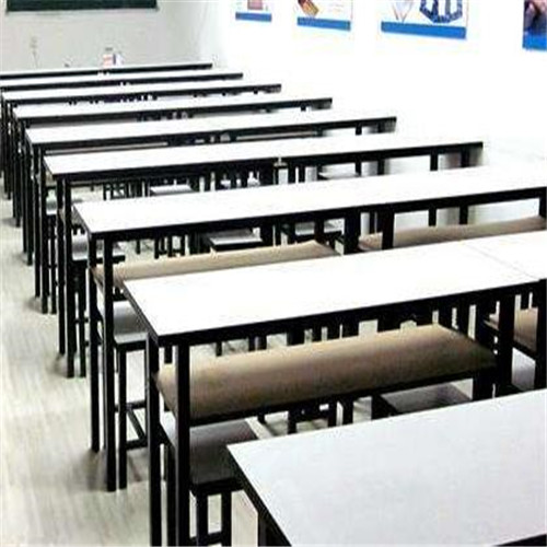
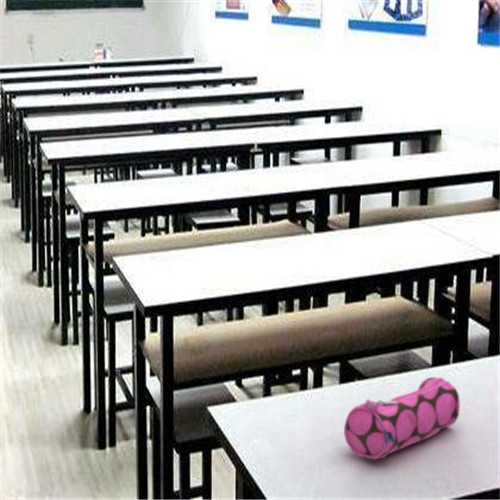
+ pencil case (406, 414)
